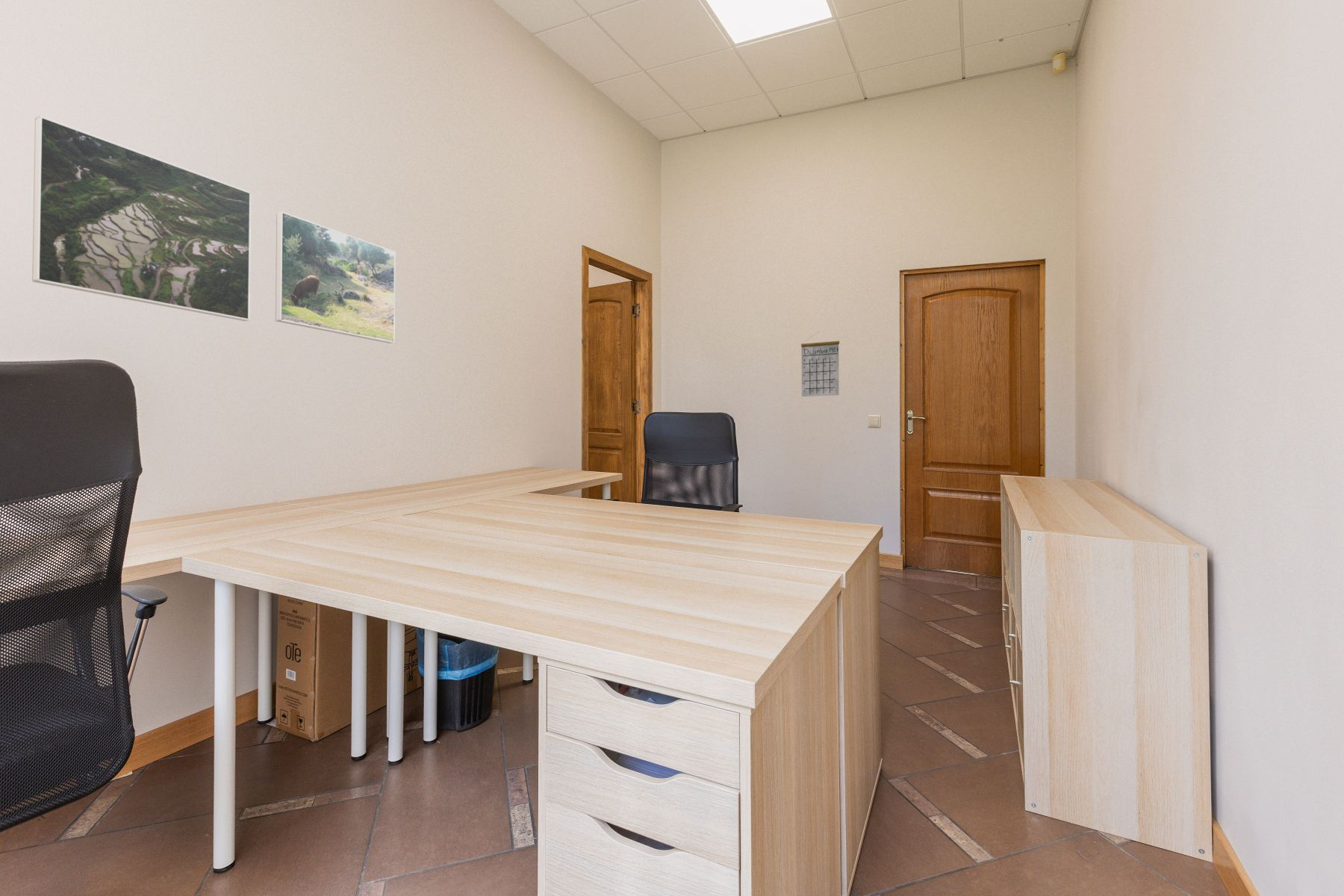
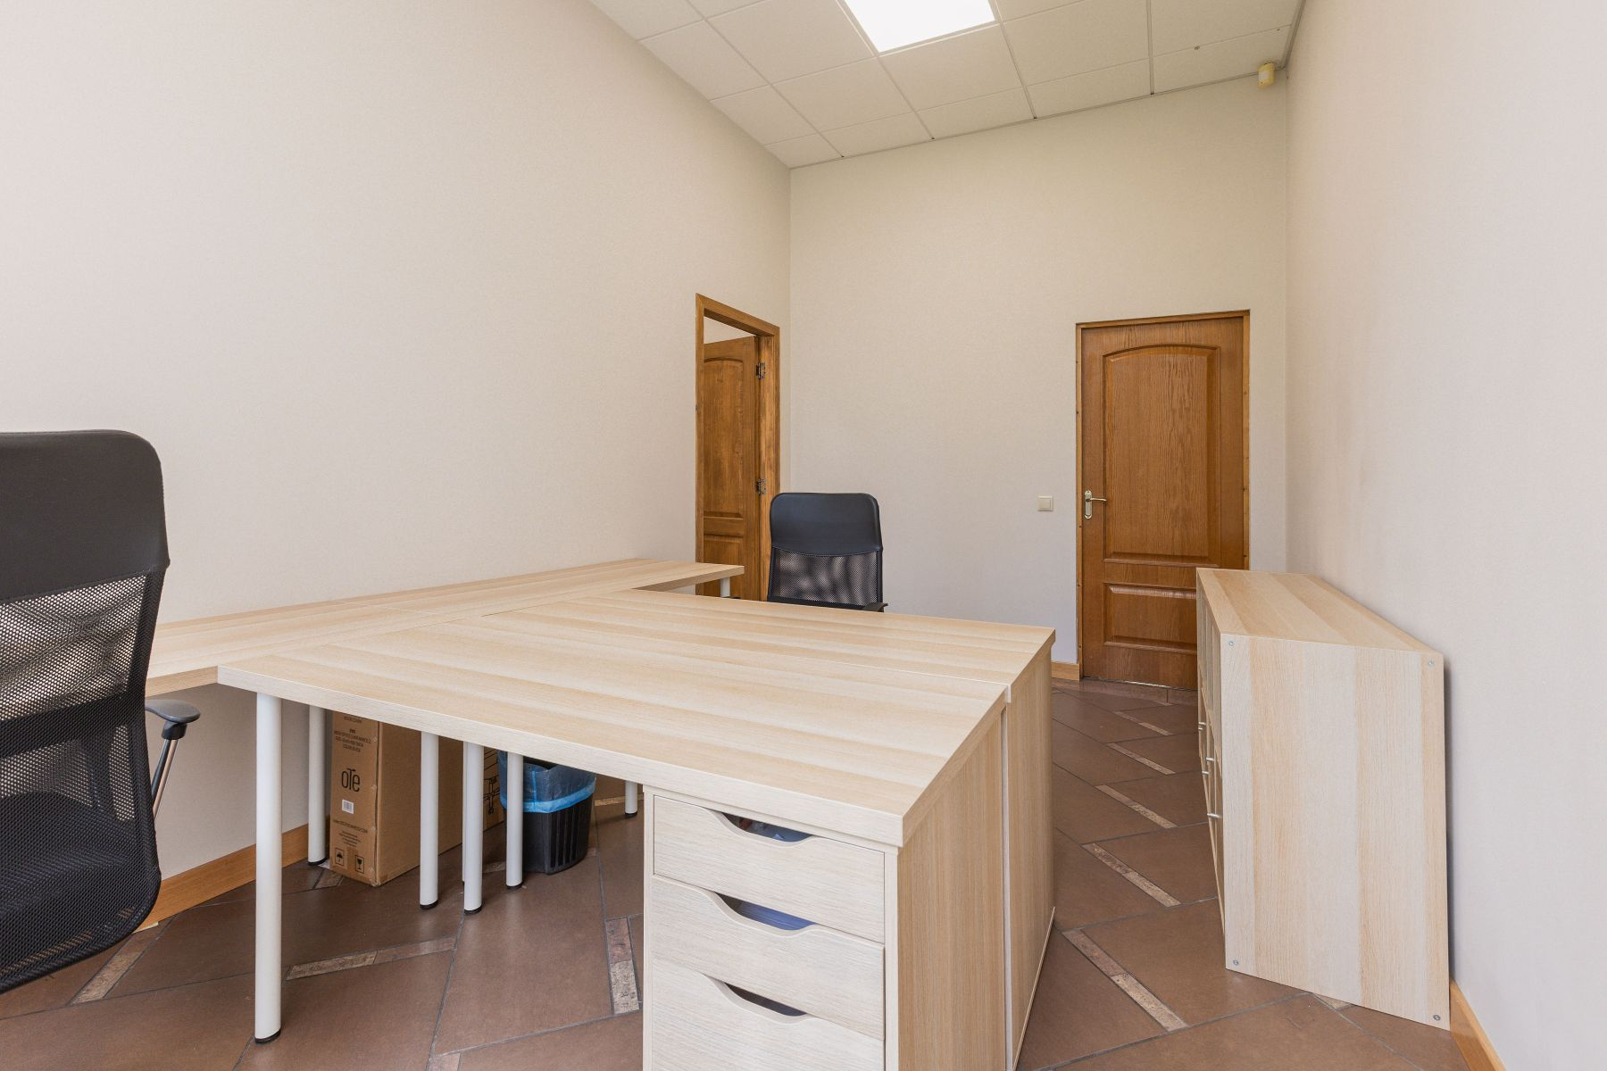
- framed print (155, 231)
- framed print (340, 283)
- calendar (820, 362)
